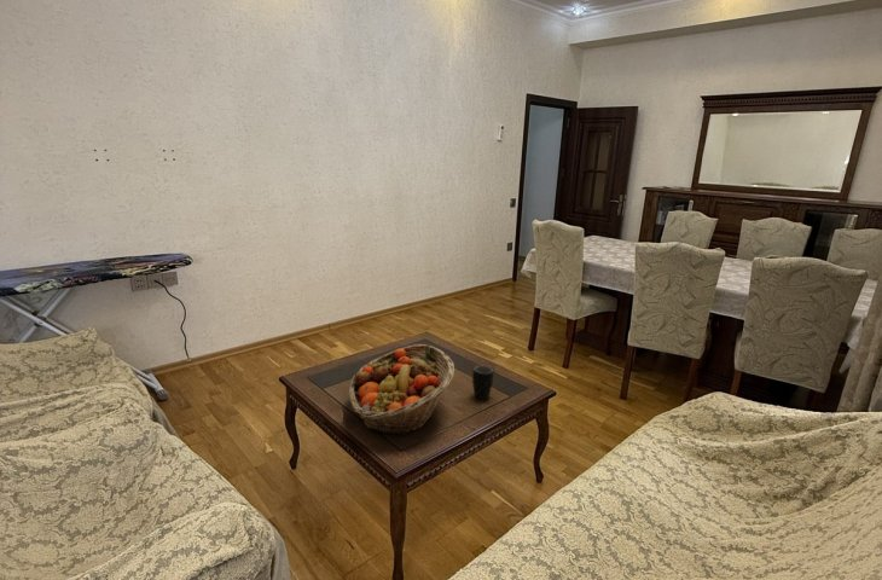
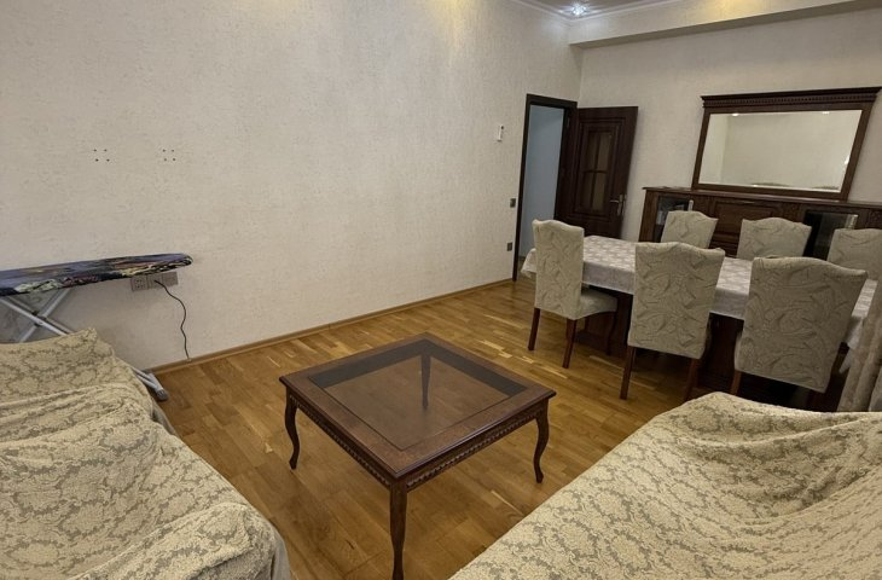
- mug (484, 381)
- fruit basket (400, 385)
